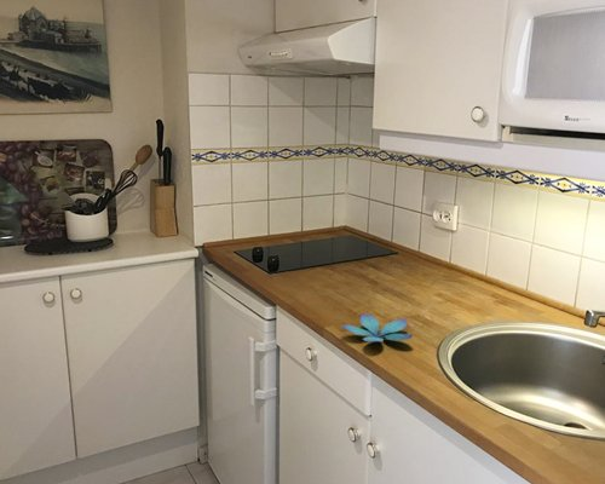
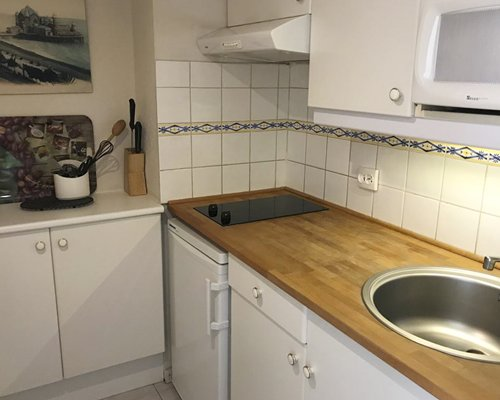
- flower (375, 332)
